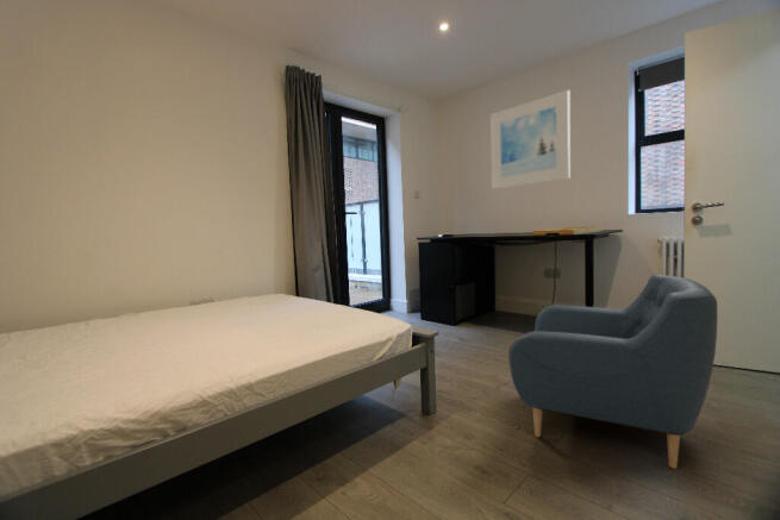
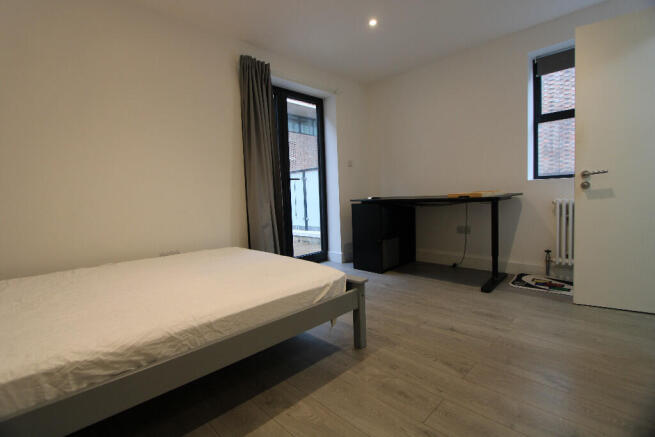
- armchair (593, 352)
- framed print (526, 144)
